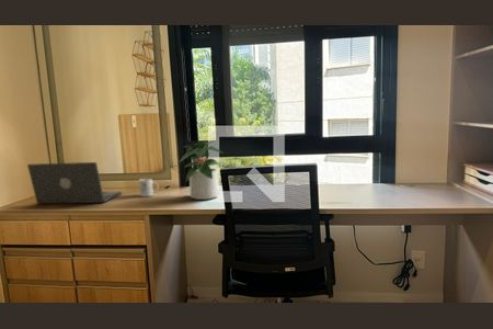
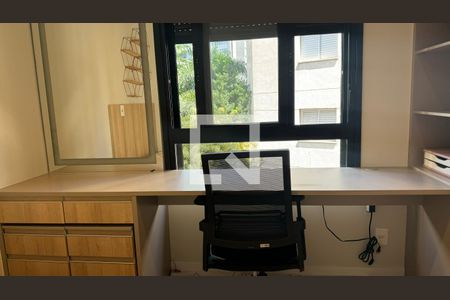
- mug (148, 186)
- laptop (77, 180)
- potted plant (202, 168)
